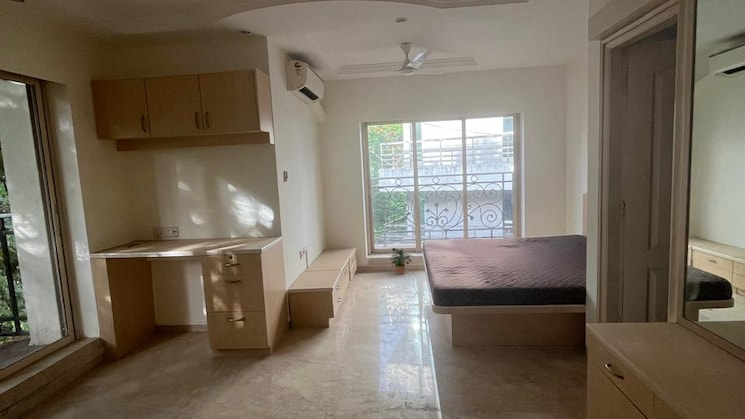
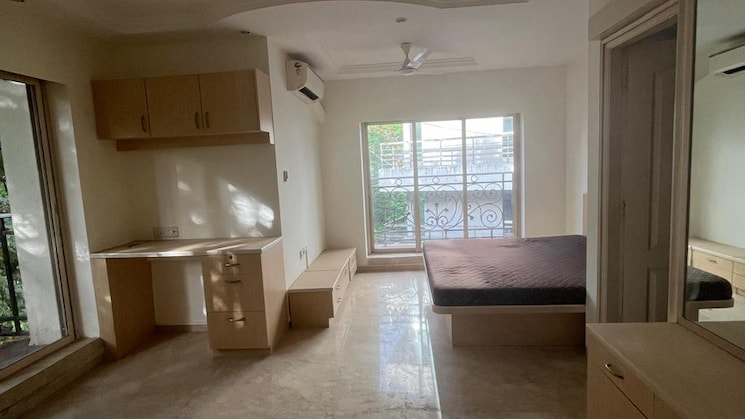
- potted plant (401, 260)
